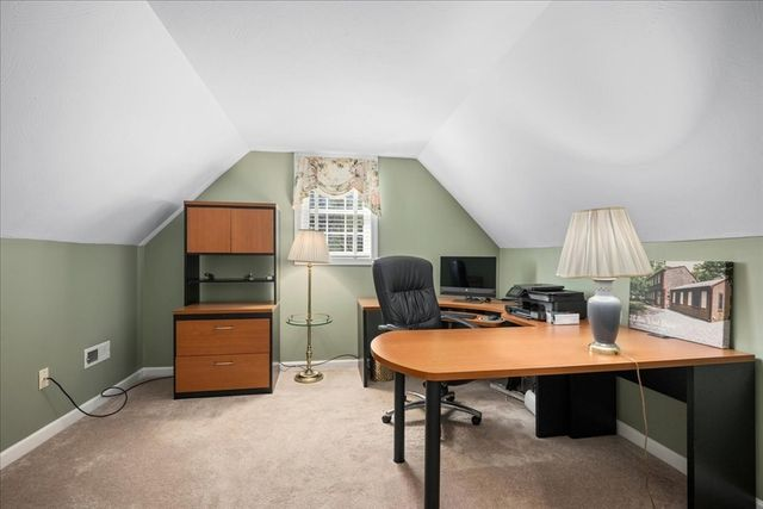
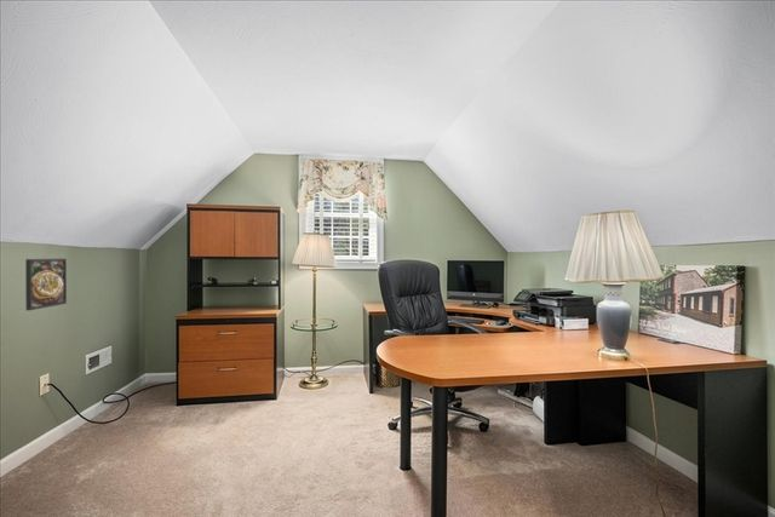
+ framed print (47, 282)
